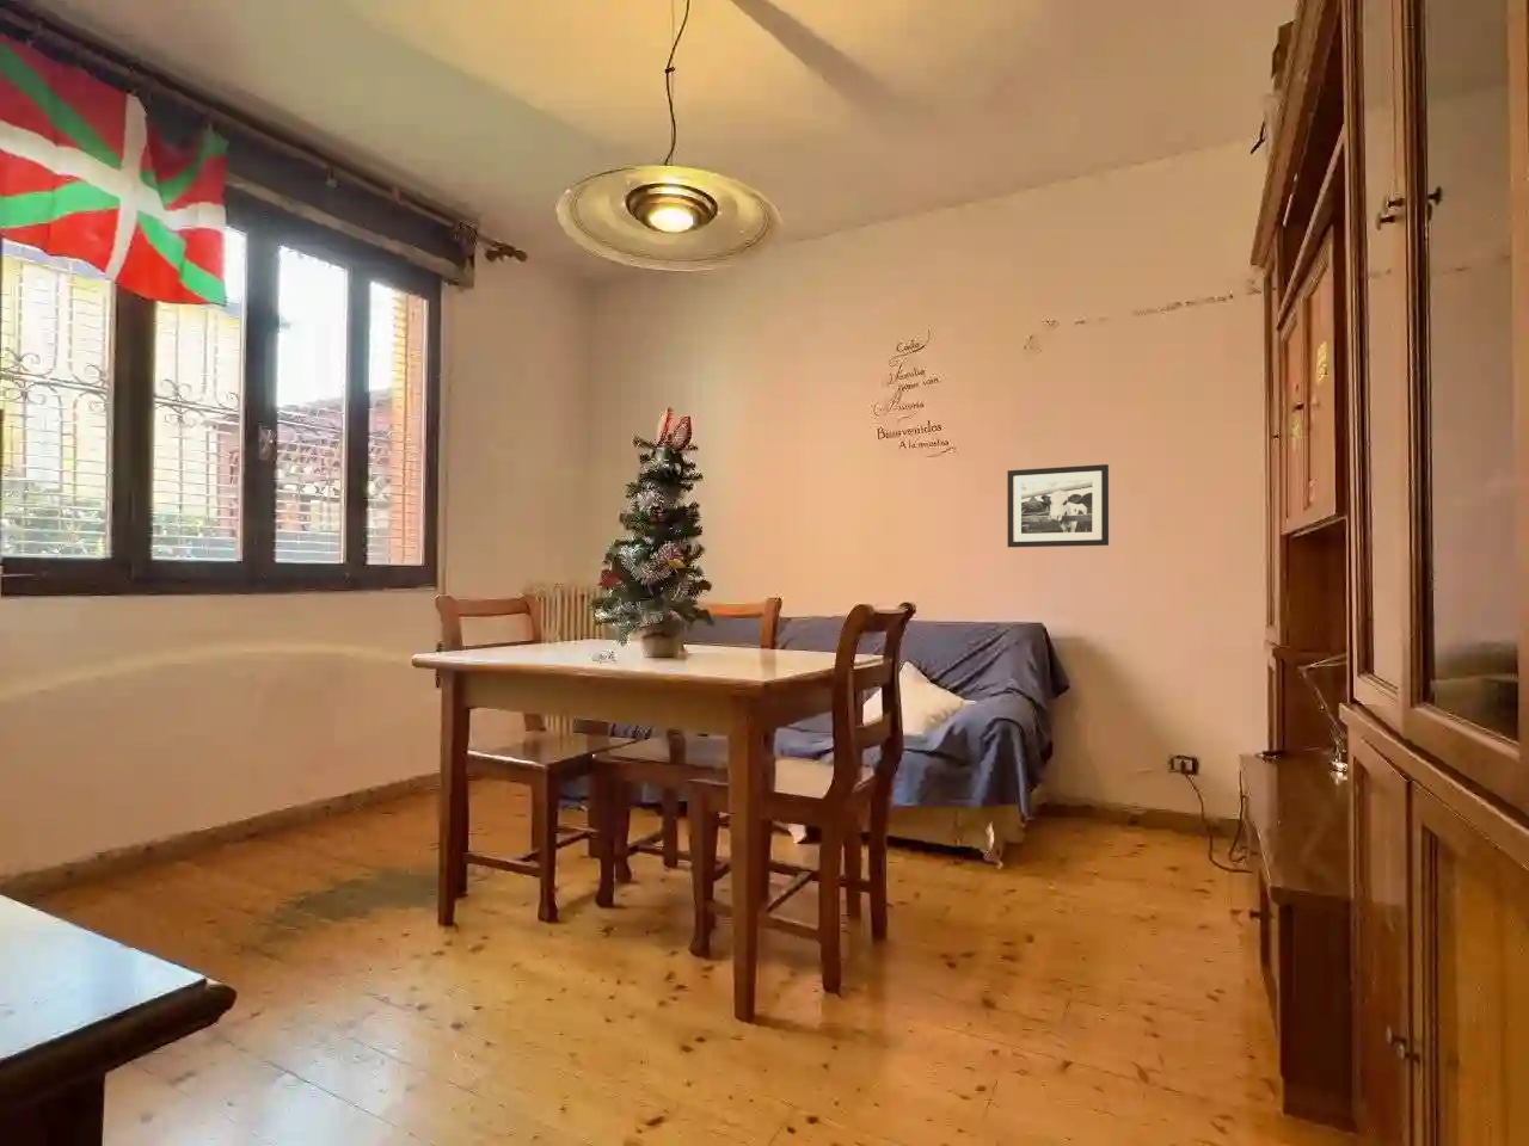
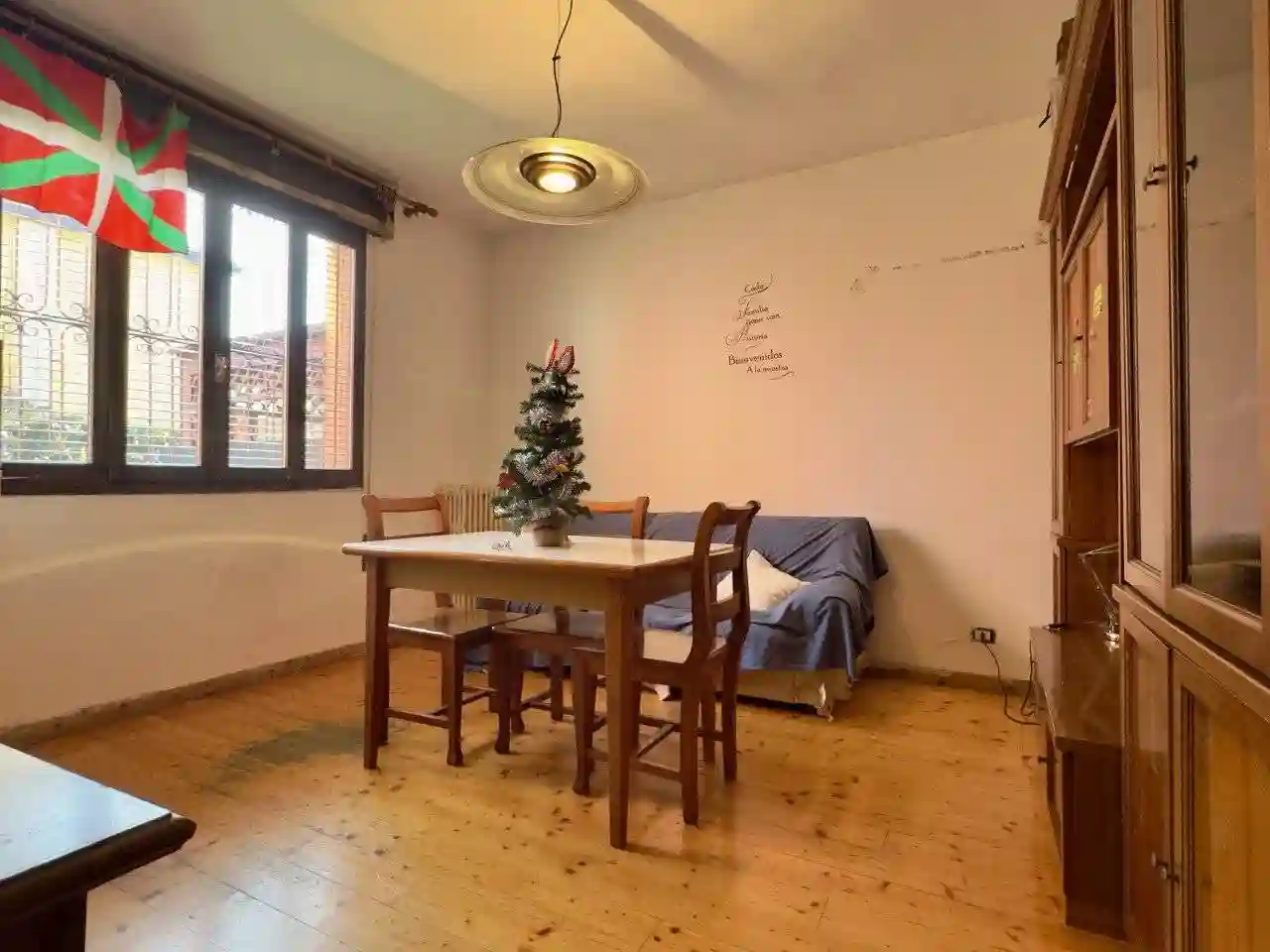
- picture frame (1056, 506)
